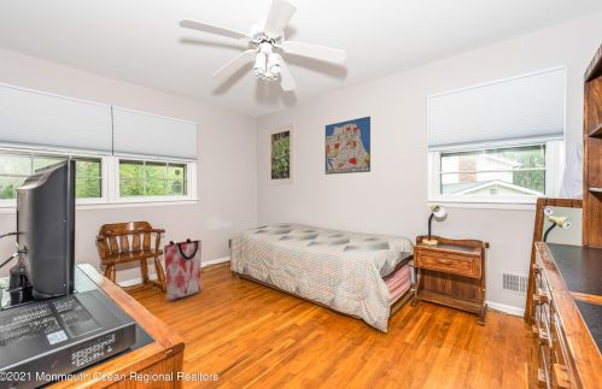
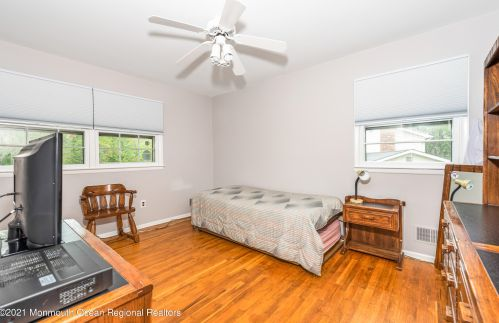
- bag (183, 269)
- wall art (346, 147)
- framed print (280, 155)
